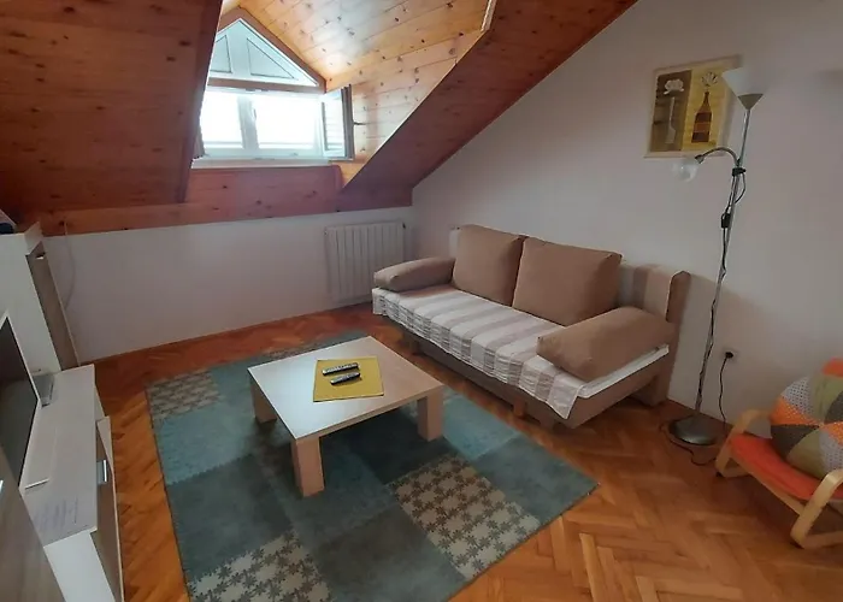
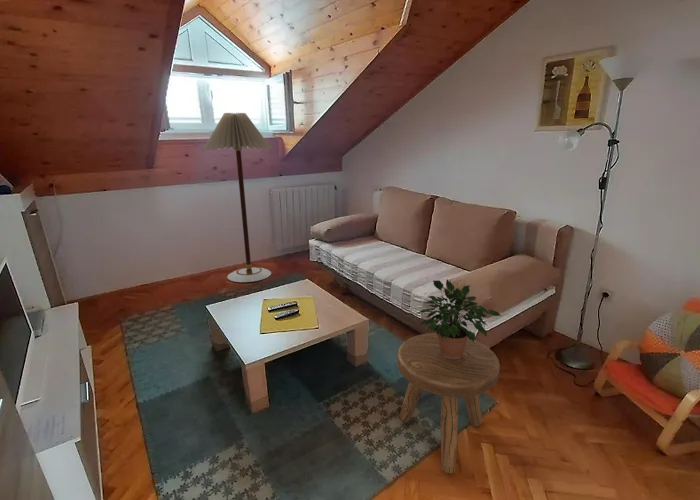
+ potted plant (459, 319)
+ floor lamp (242, 198)
+ stool (444, 397)
